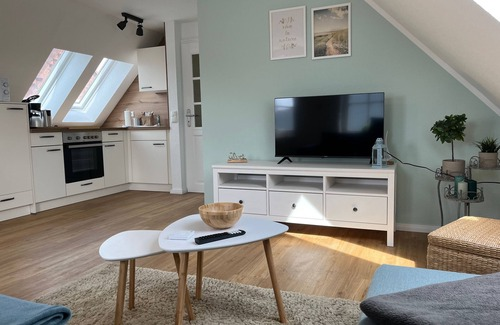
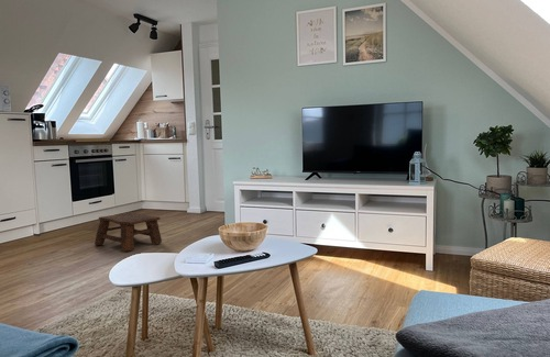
+ stool (127, 230)
